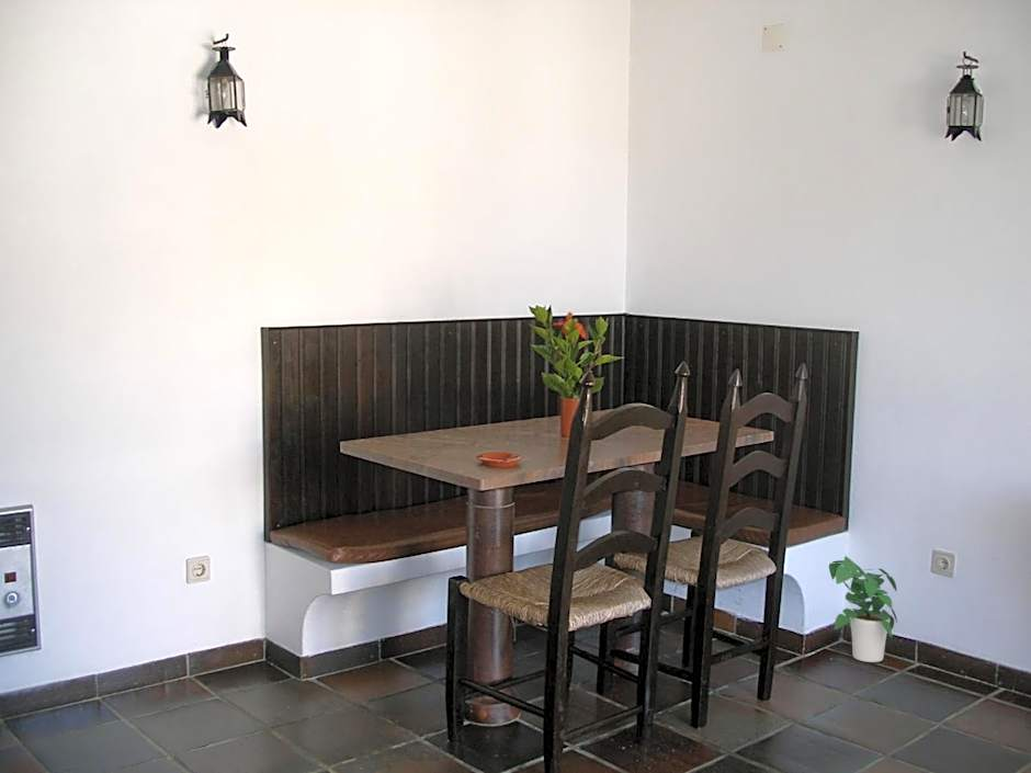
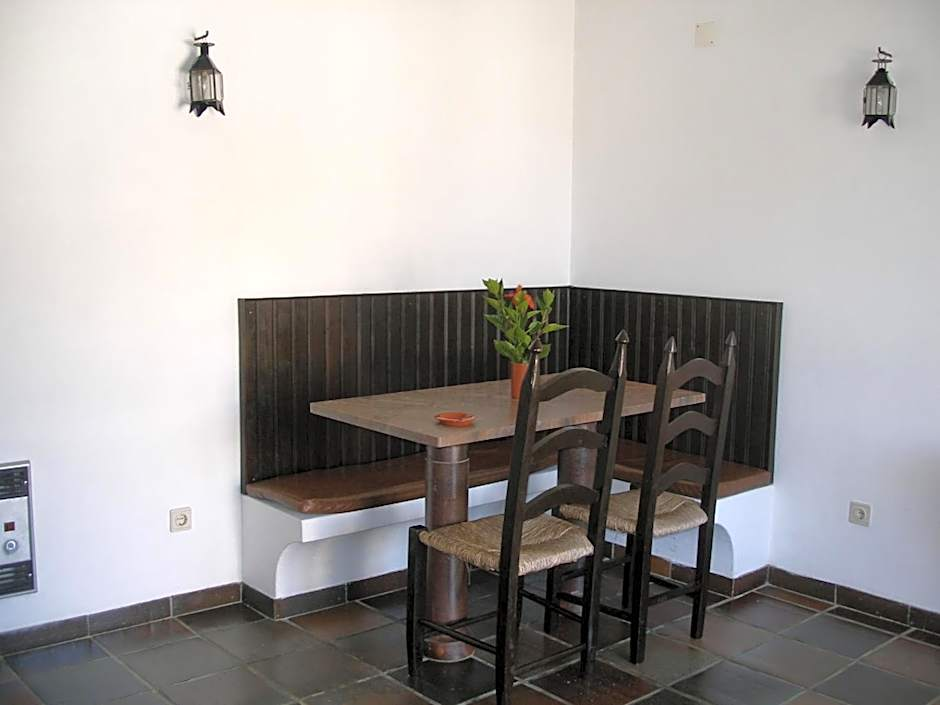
- potted plant (861, 609)
